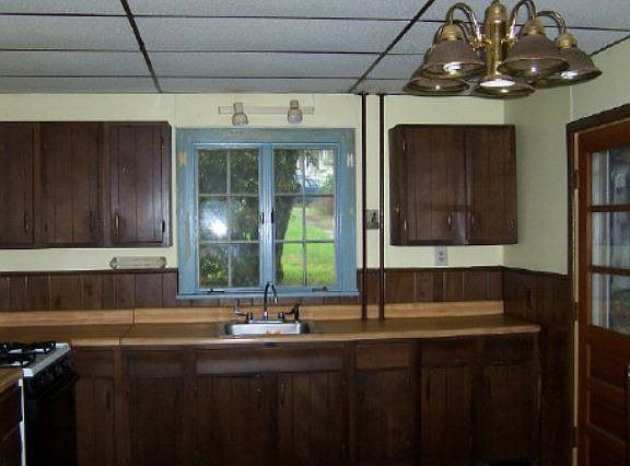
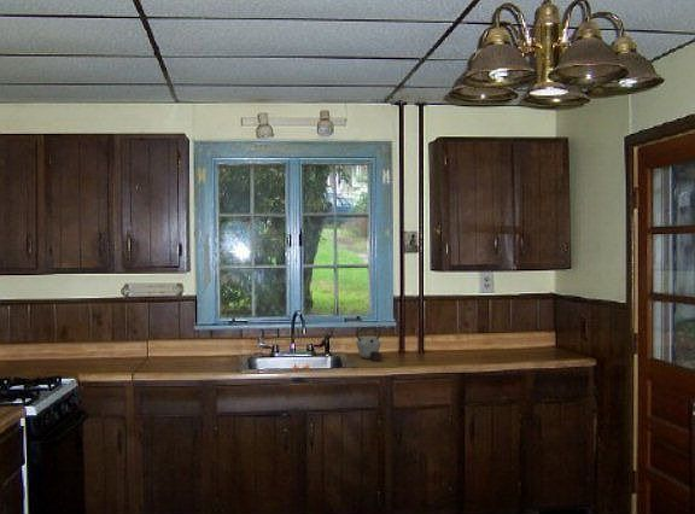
+ kettle (372, 344)
